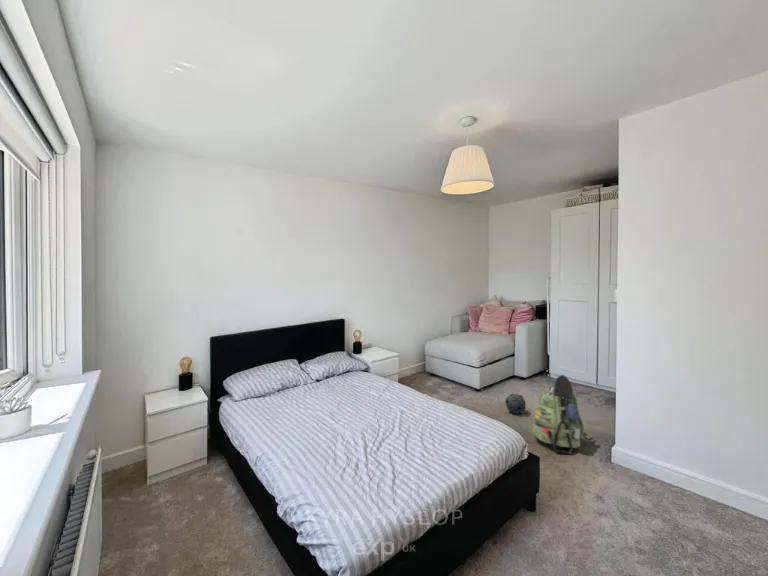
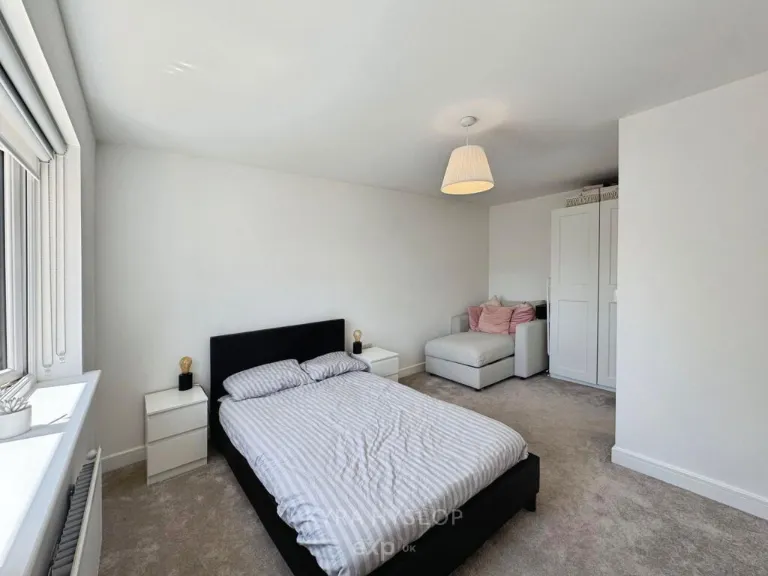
- backpack (562, 407)
- ball (515, 403)
